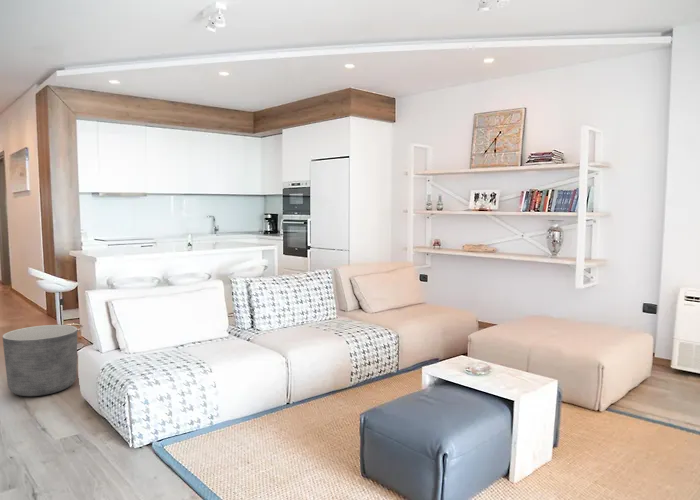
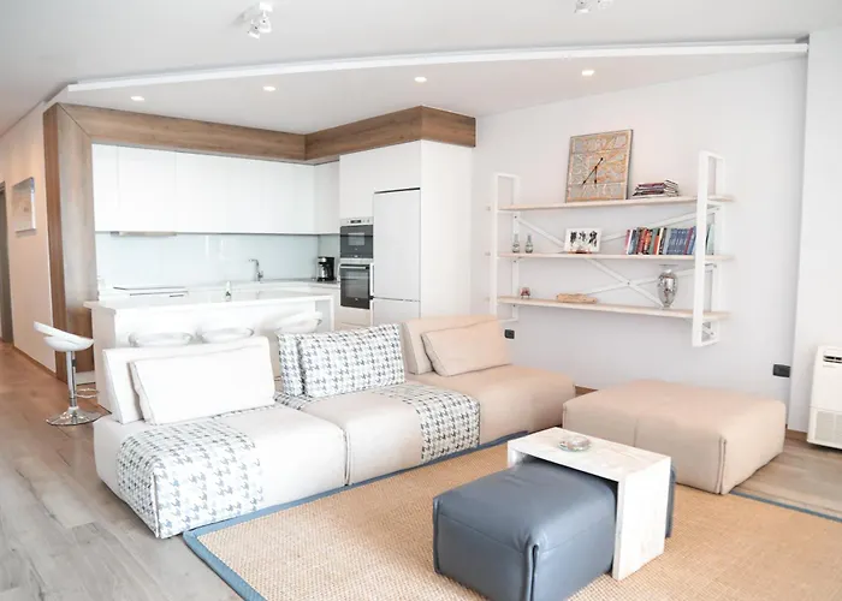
- planter (42, 360)
